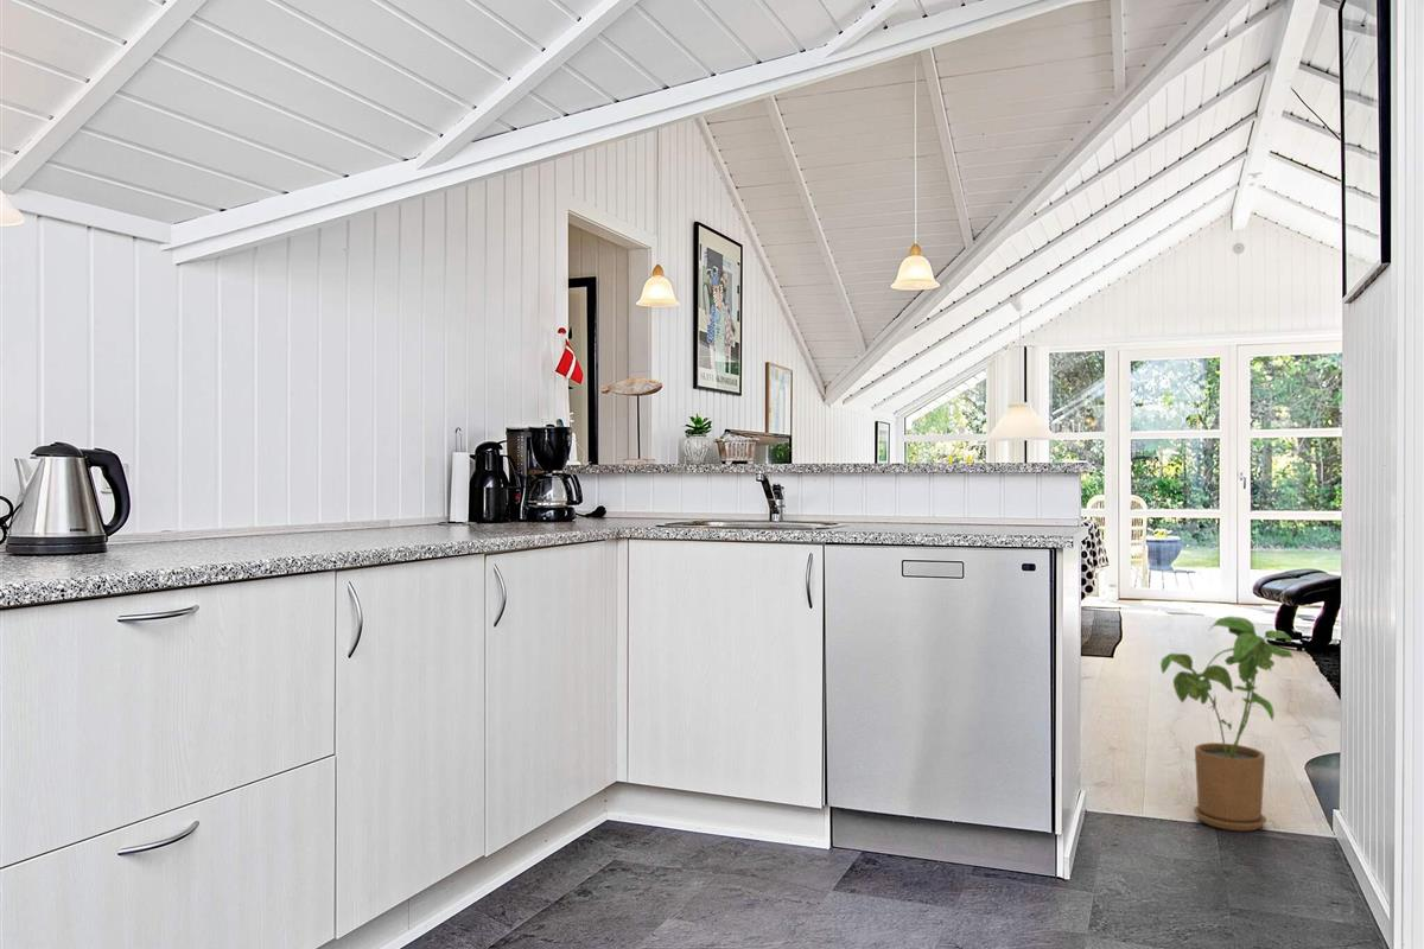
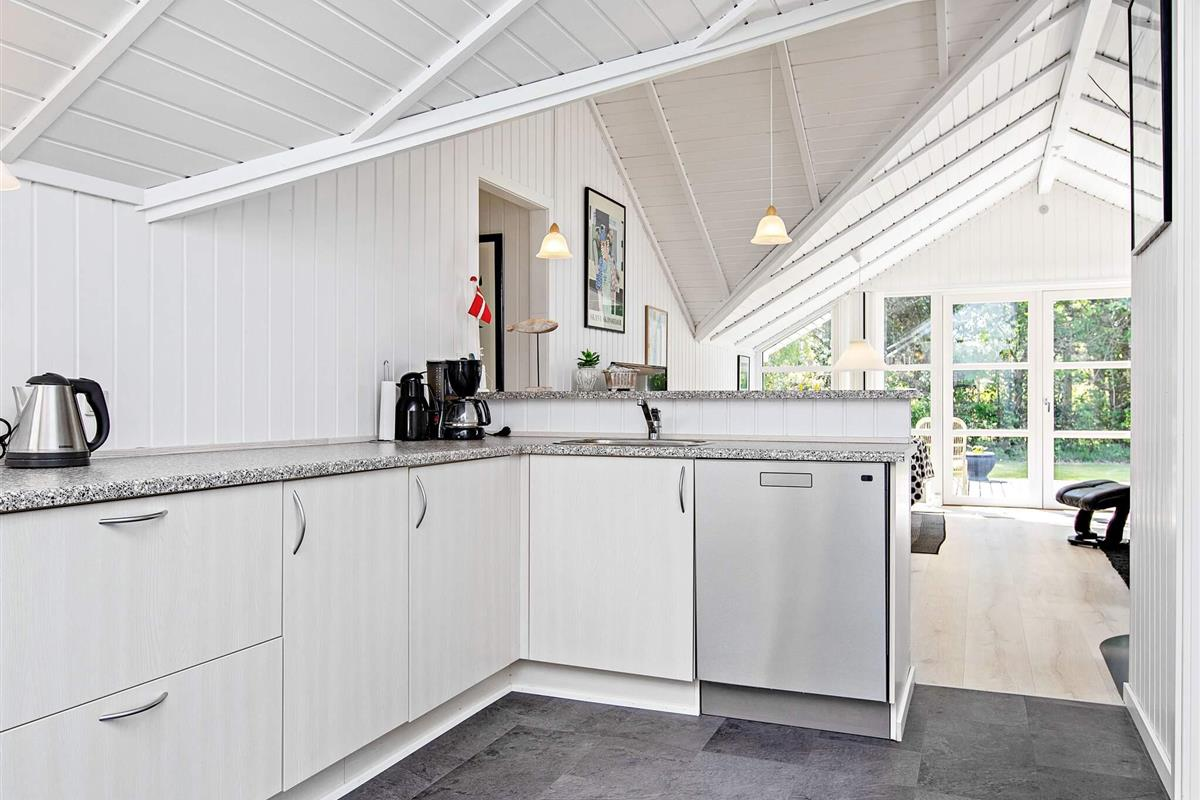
- house plant (1222, 719)
